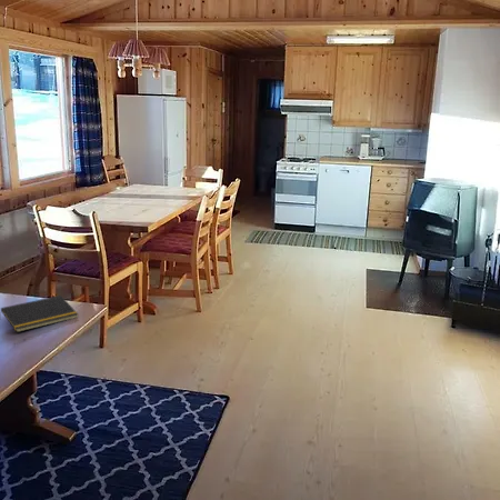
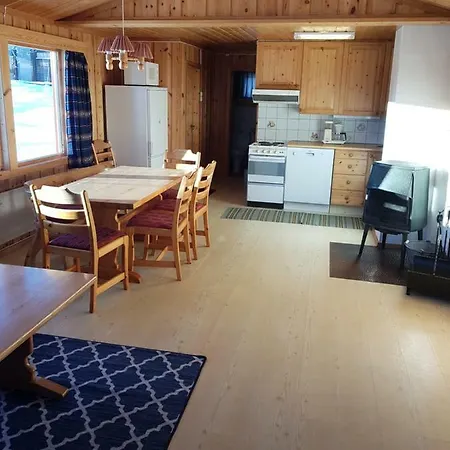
- notepad (40, 312)
